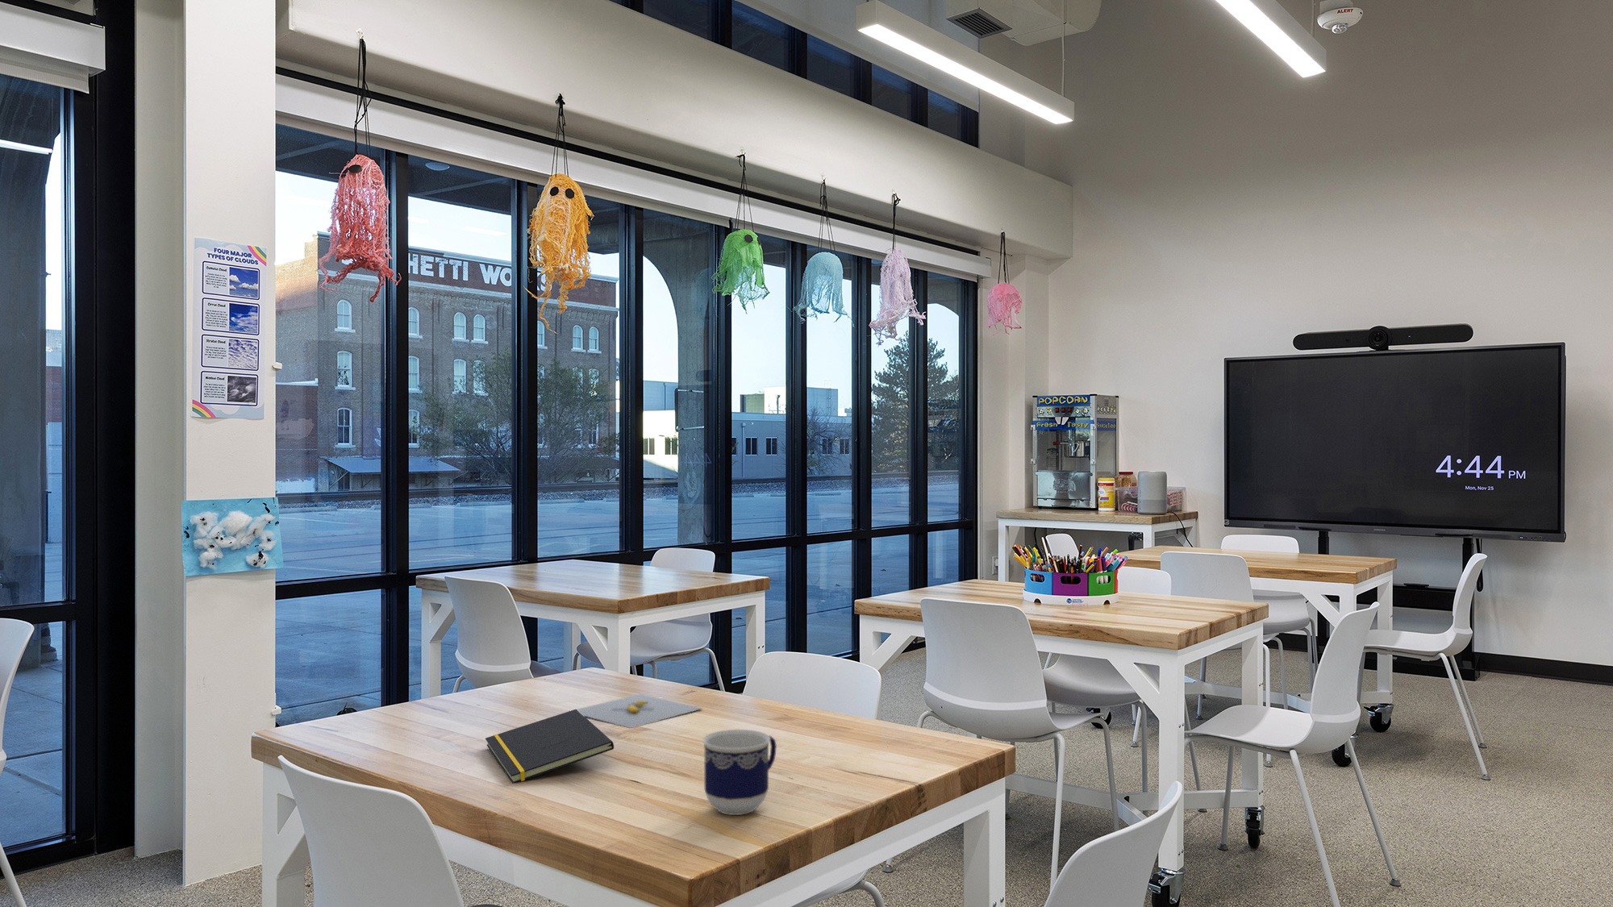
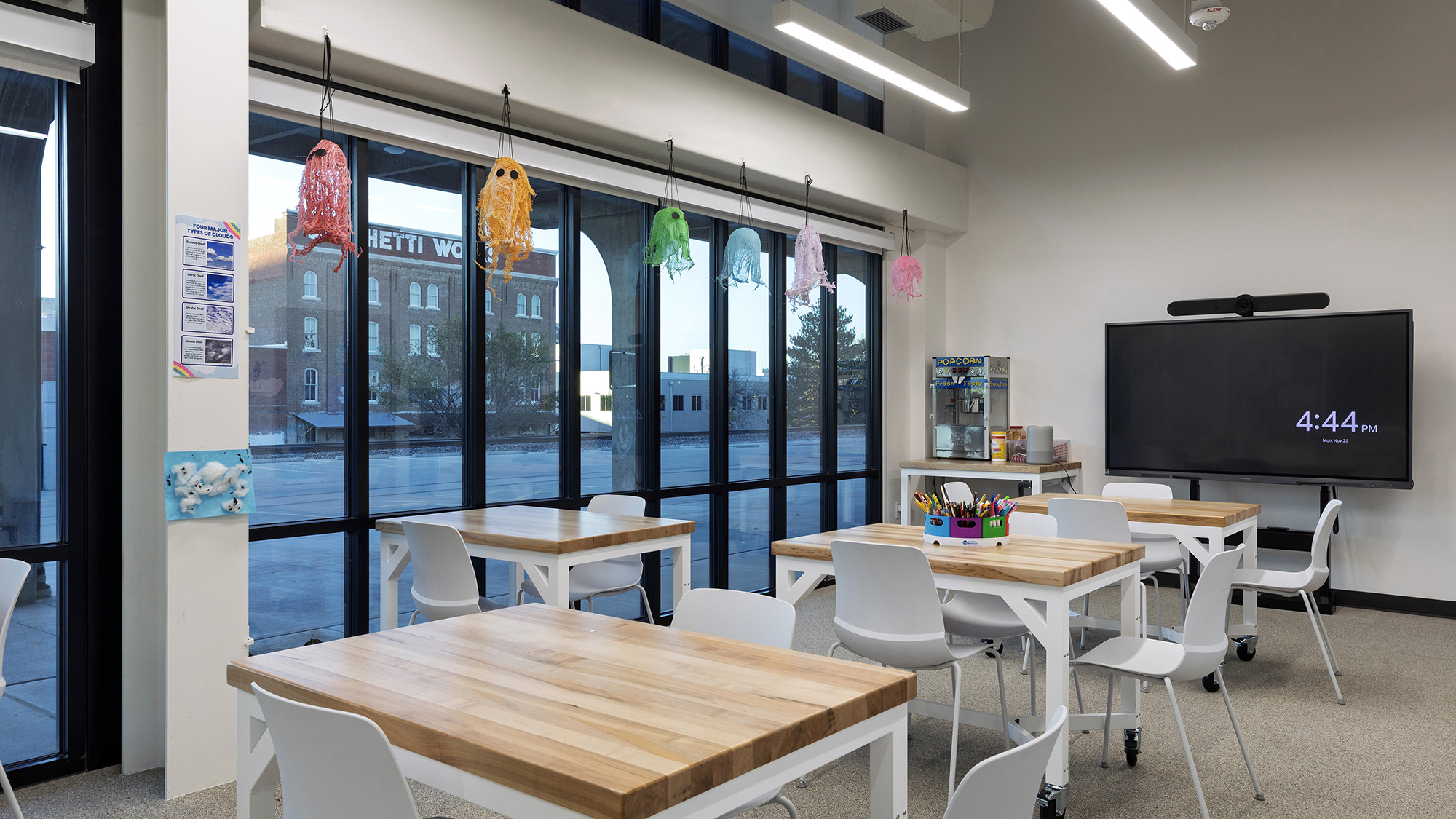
- cup (743, 771)
- banana (636, 707)
- notepad (547, 743)
